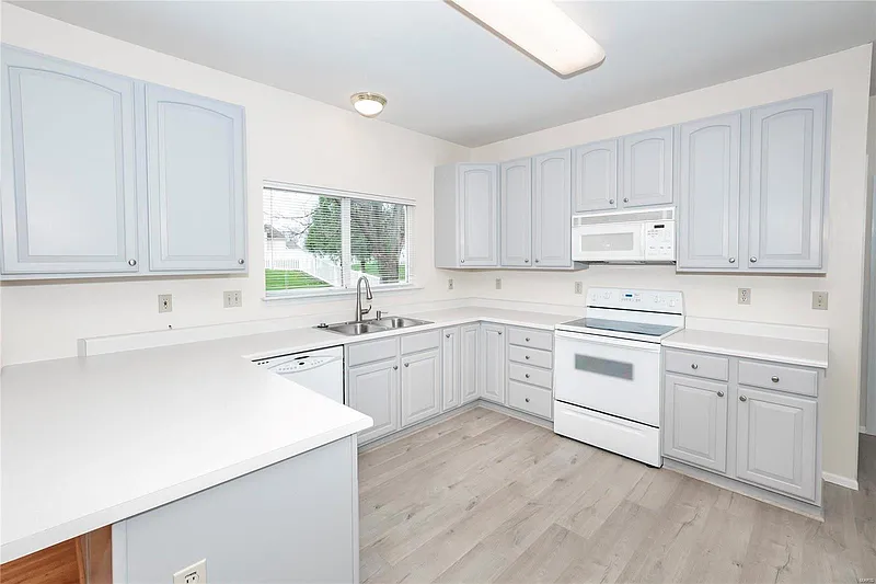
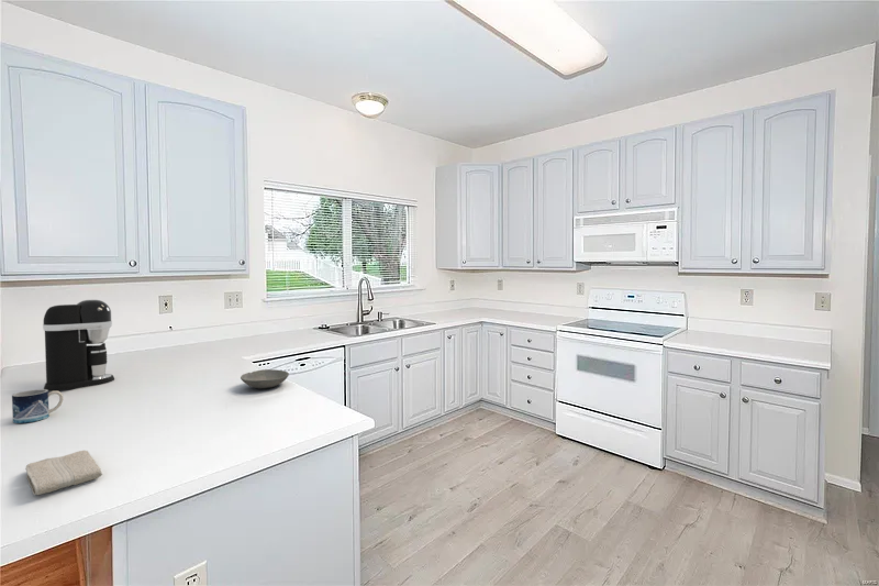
+ bowl (265, 379)
+ washcloth (63, 469)
+ mug (38, 405)
+ coffee maker (79, 342)
